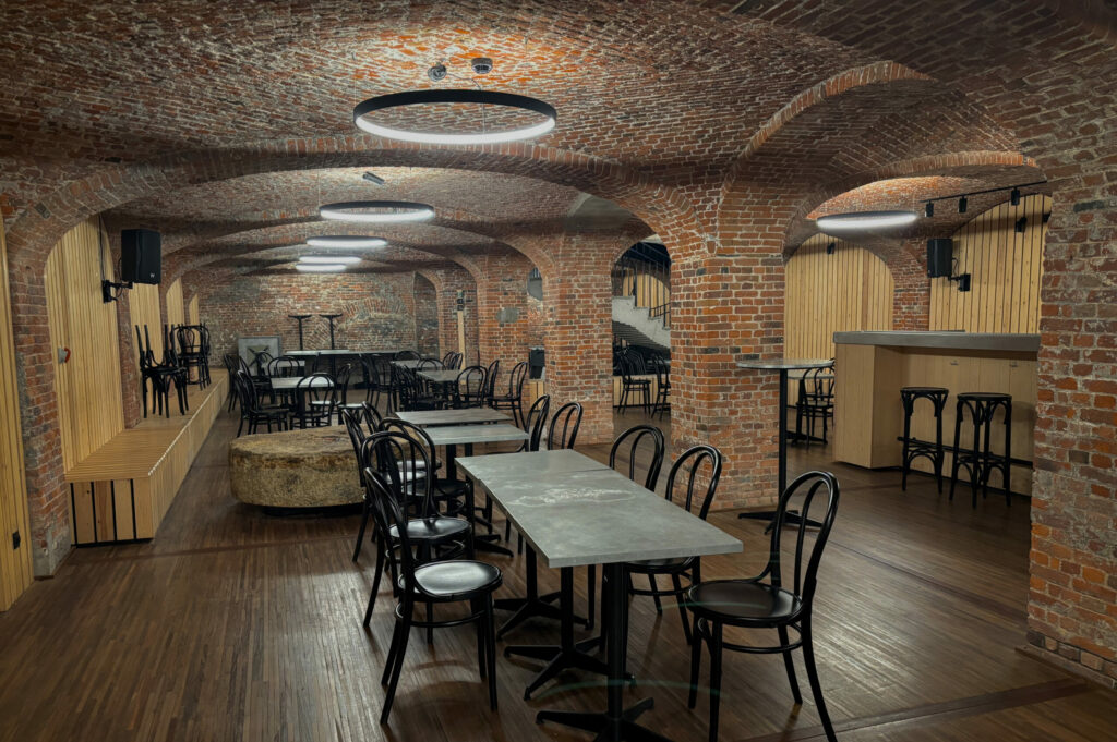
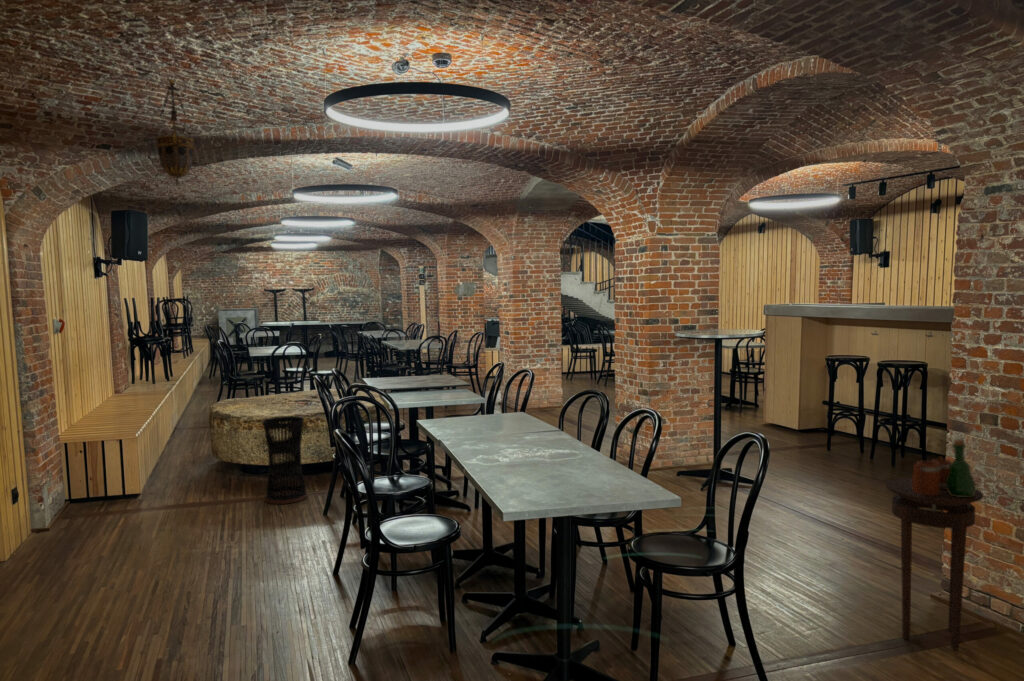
+ hanging lantern (174, 131)
+ umbrella stand (284, 459)
+ stool (950, 562)
+ tavern set (933, 463)
